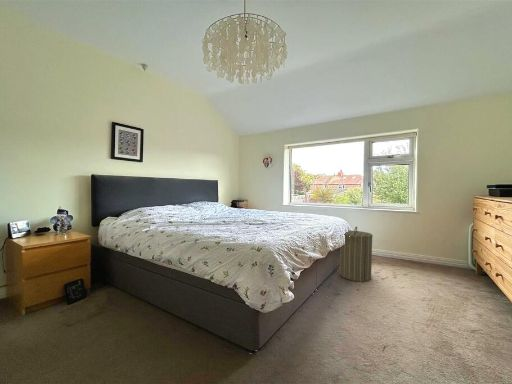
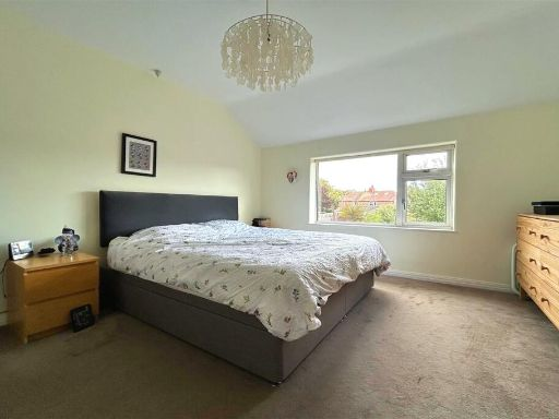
- laundry hamper (355, 251)
